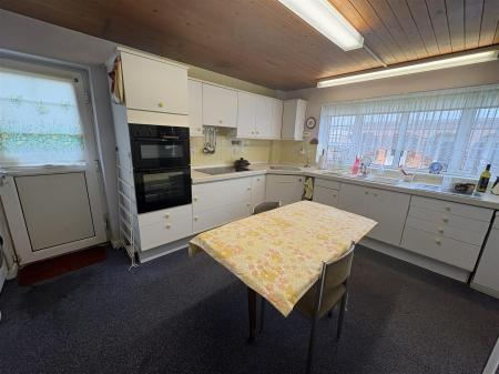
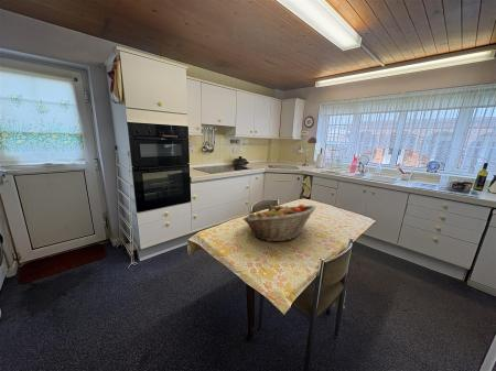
+ fruit basket (279, 218)
